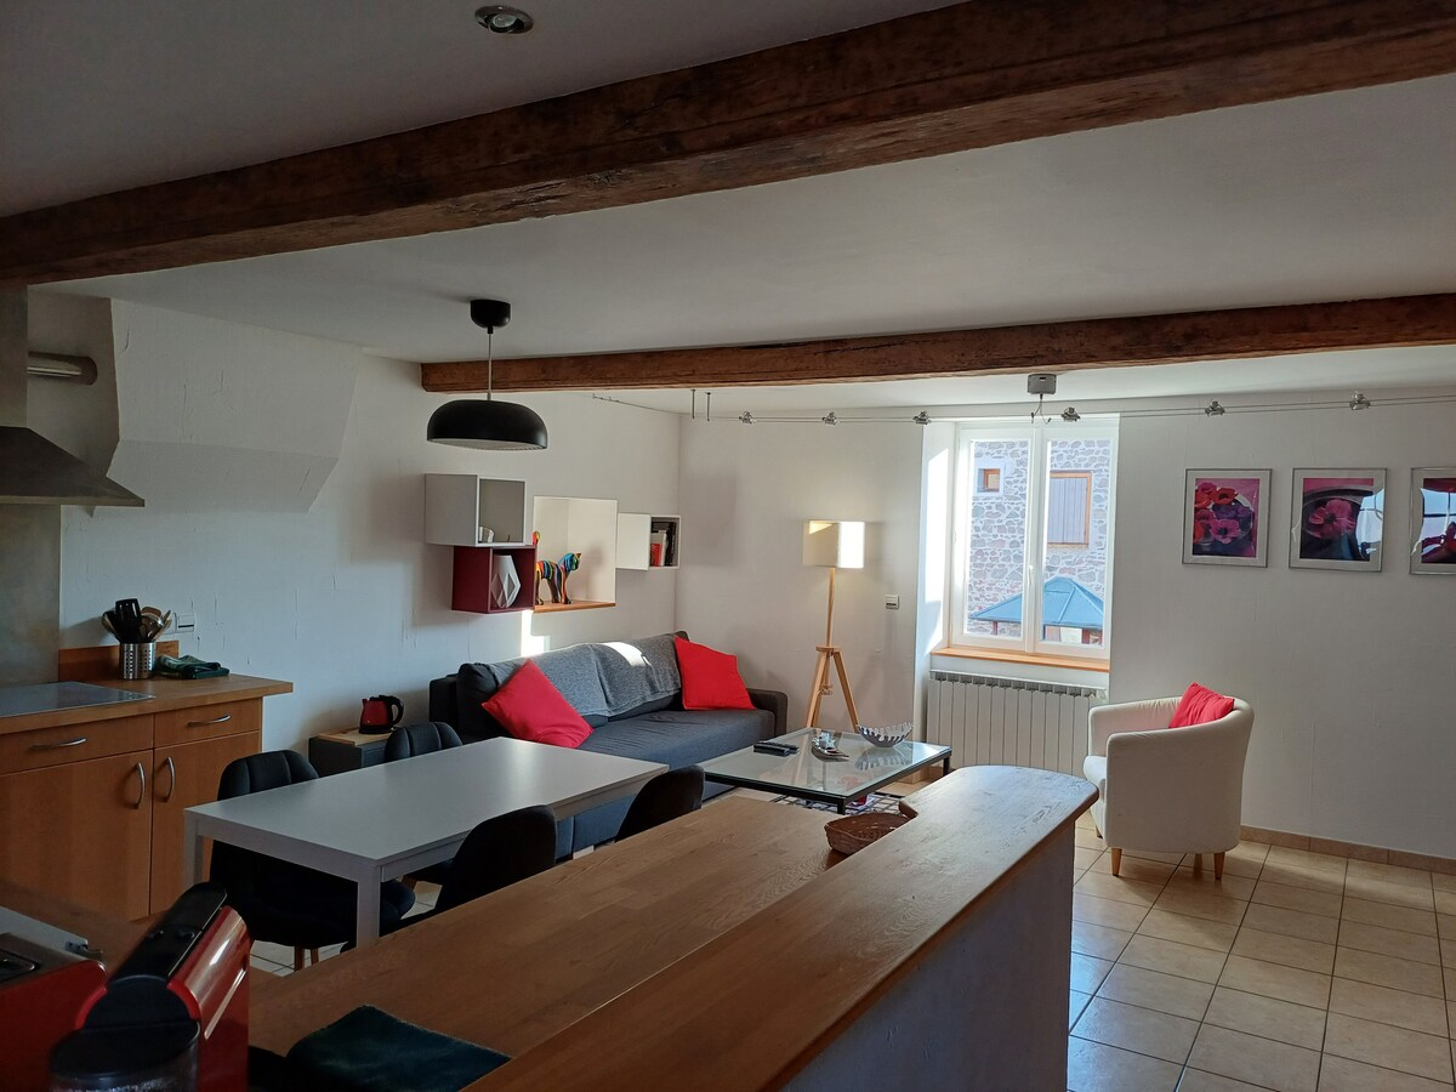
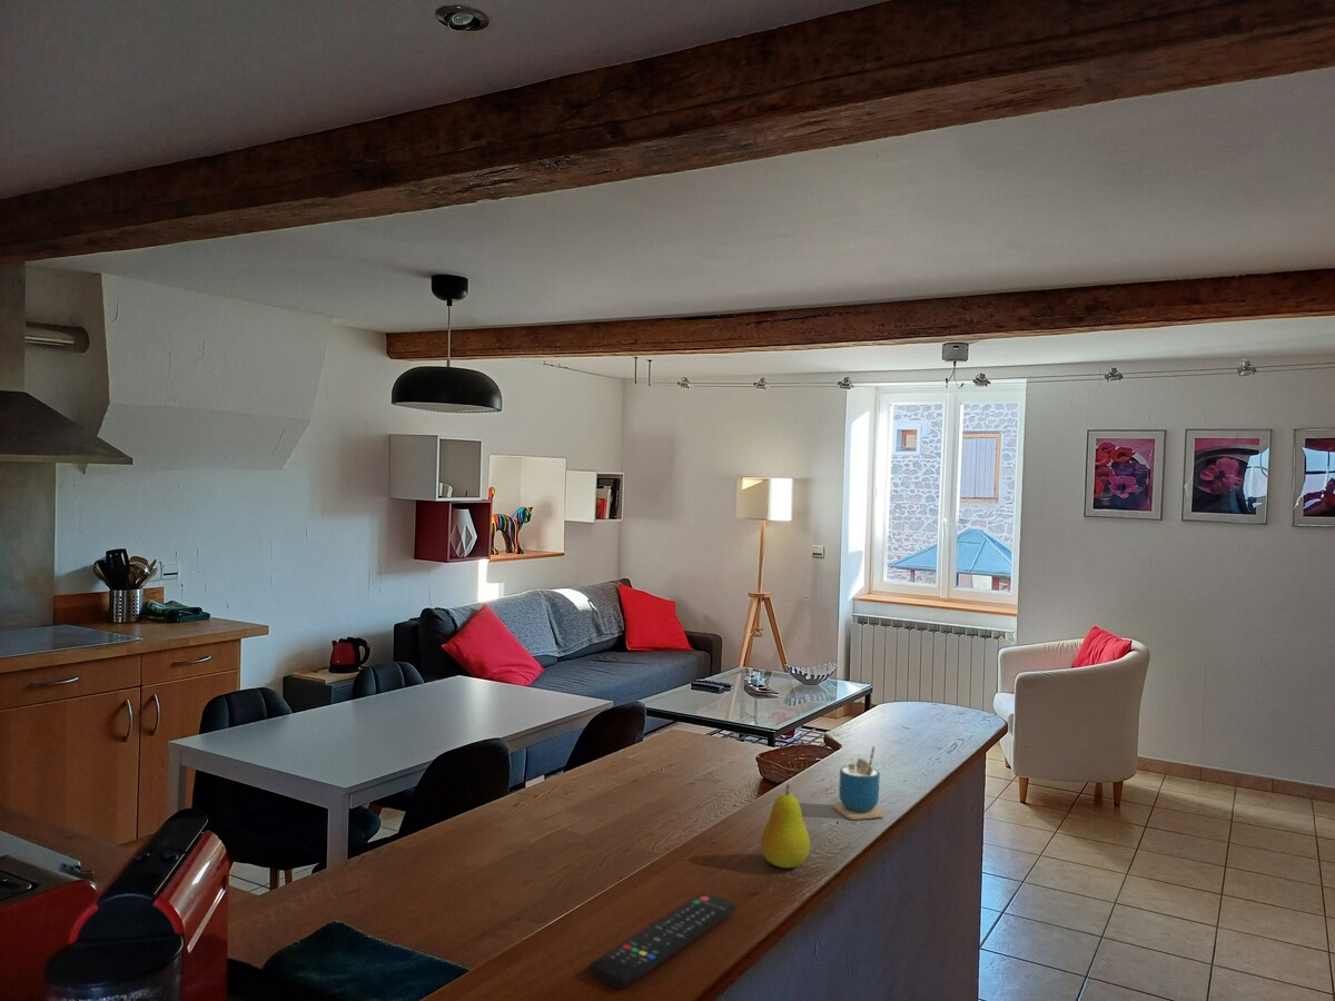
+ cup (859, 776)
+ fruit (785, 823)
+ remote control (669, 936)
